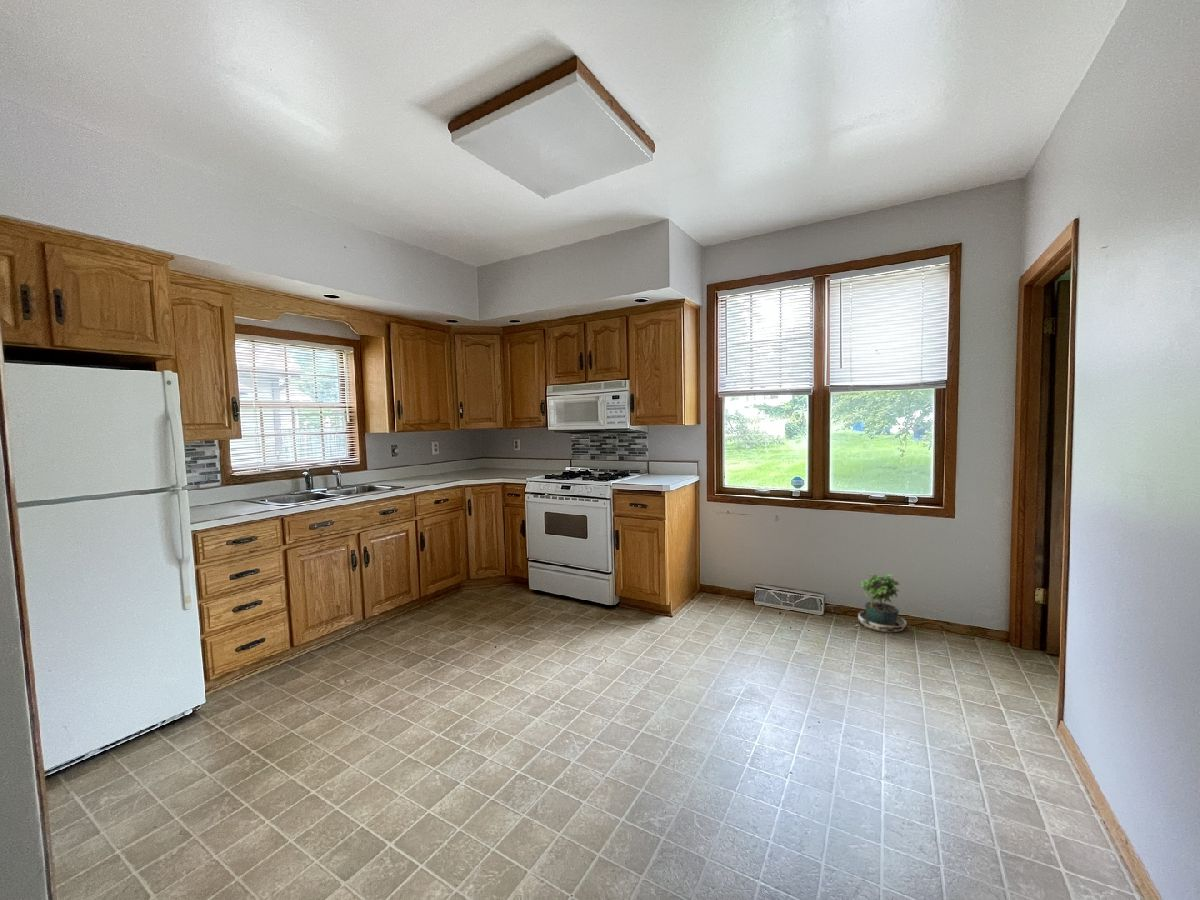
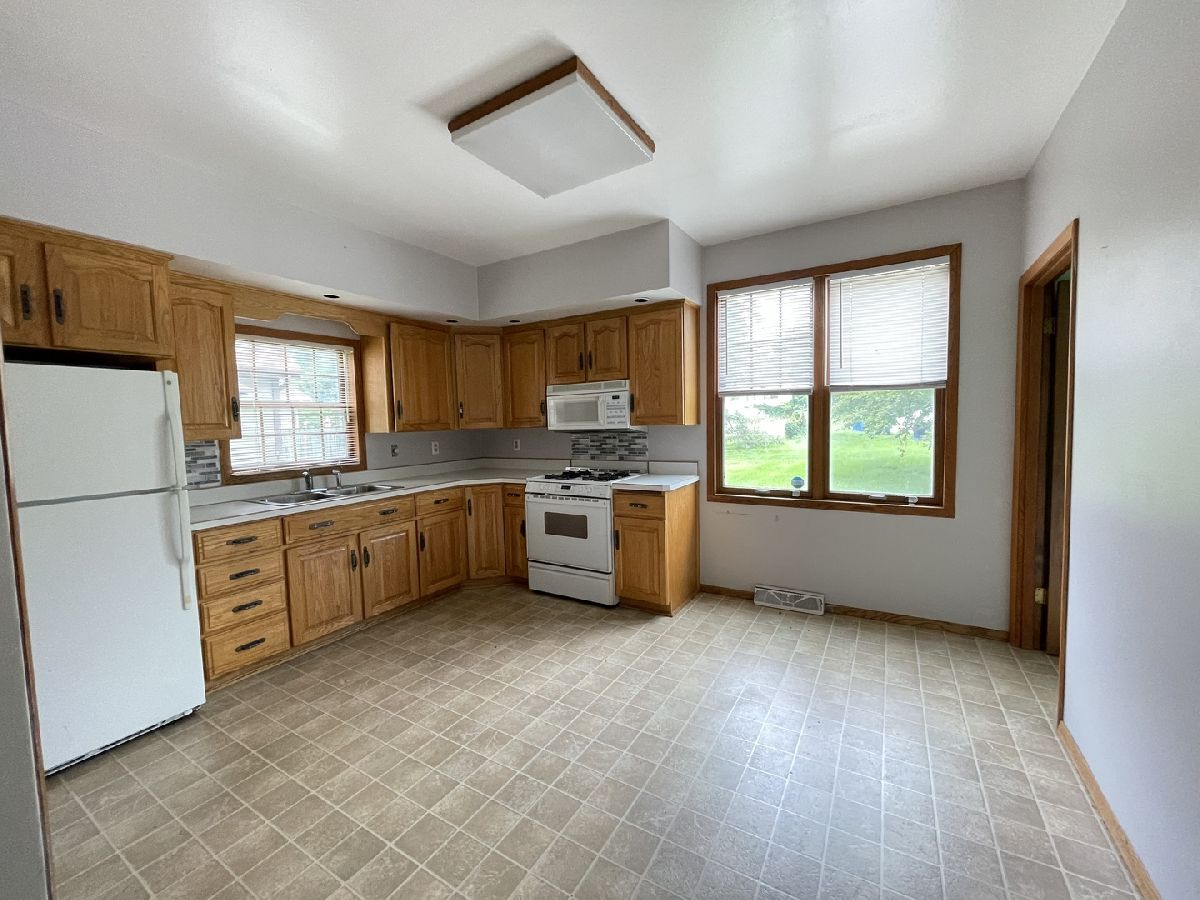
- potted plant (879, 599)
